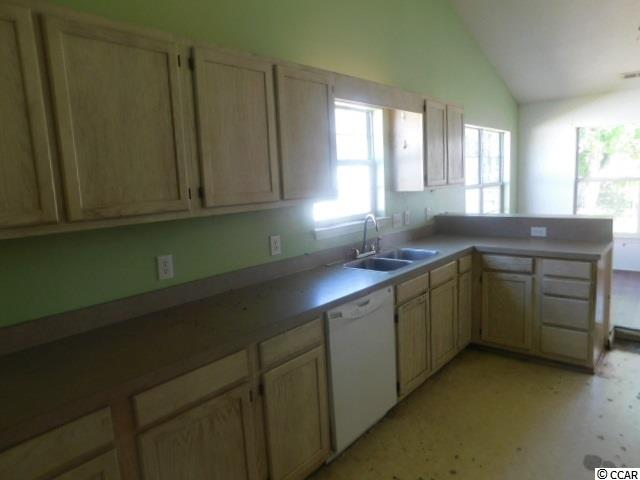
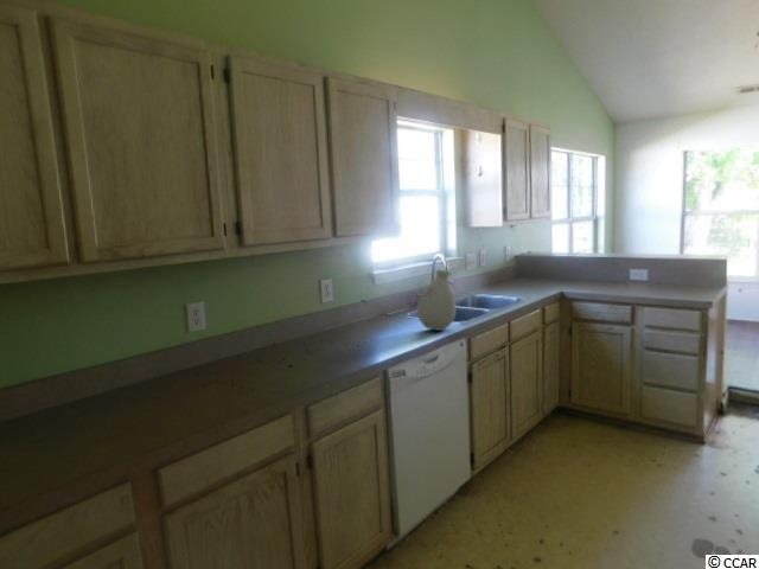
+ vase (435, 299)
